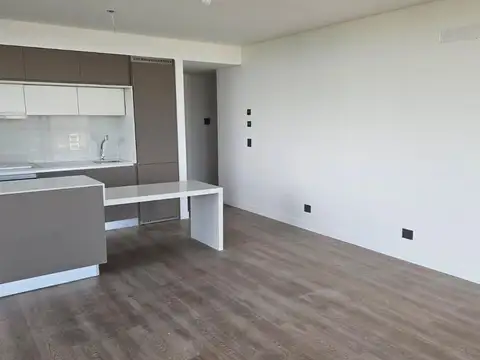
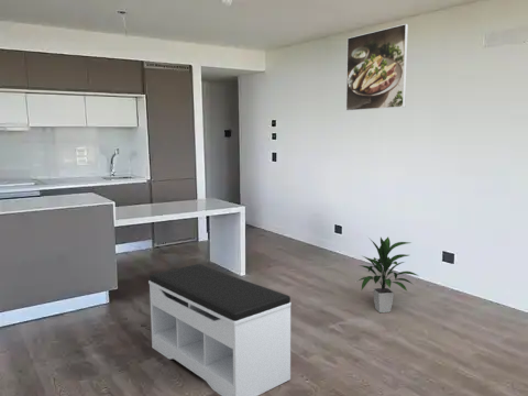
+ indoor plant (385, 272)
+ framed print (374, 70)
+ bench (215, 323)
